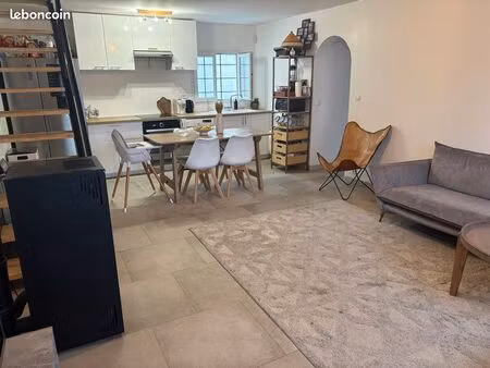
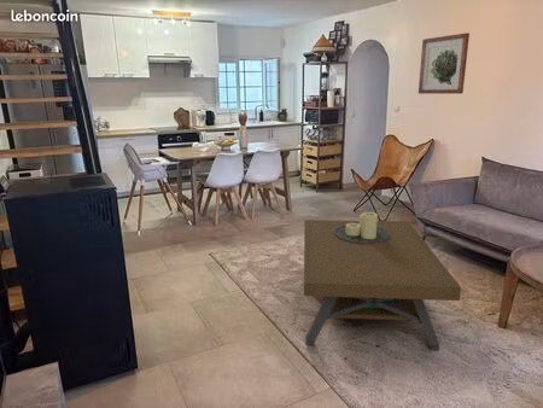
+ coffee table (364, 267)
+ wall art (442, 65)
